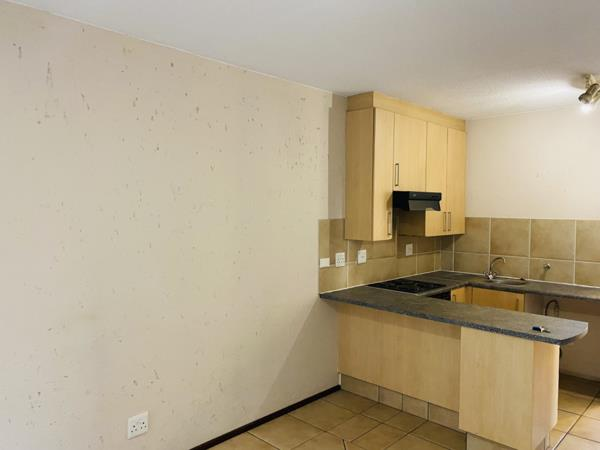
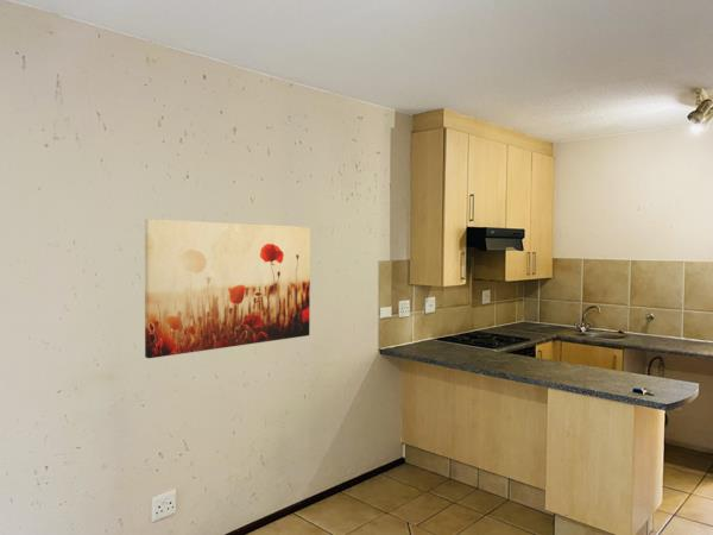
+ wall art (236, 284)
